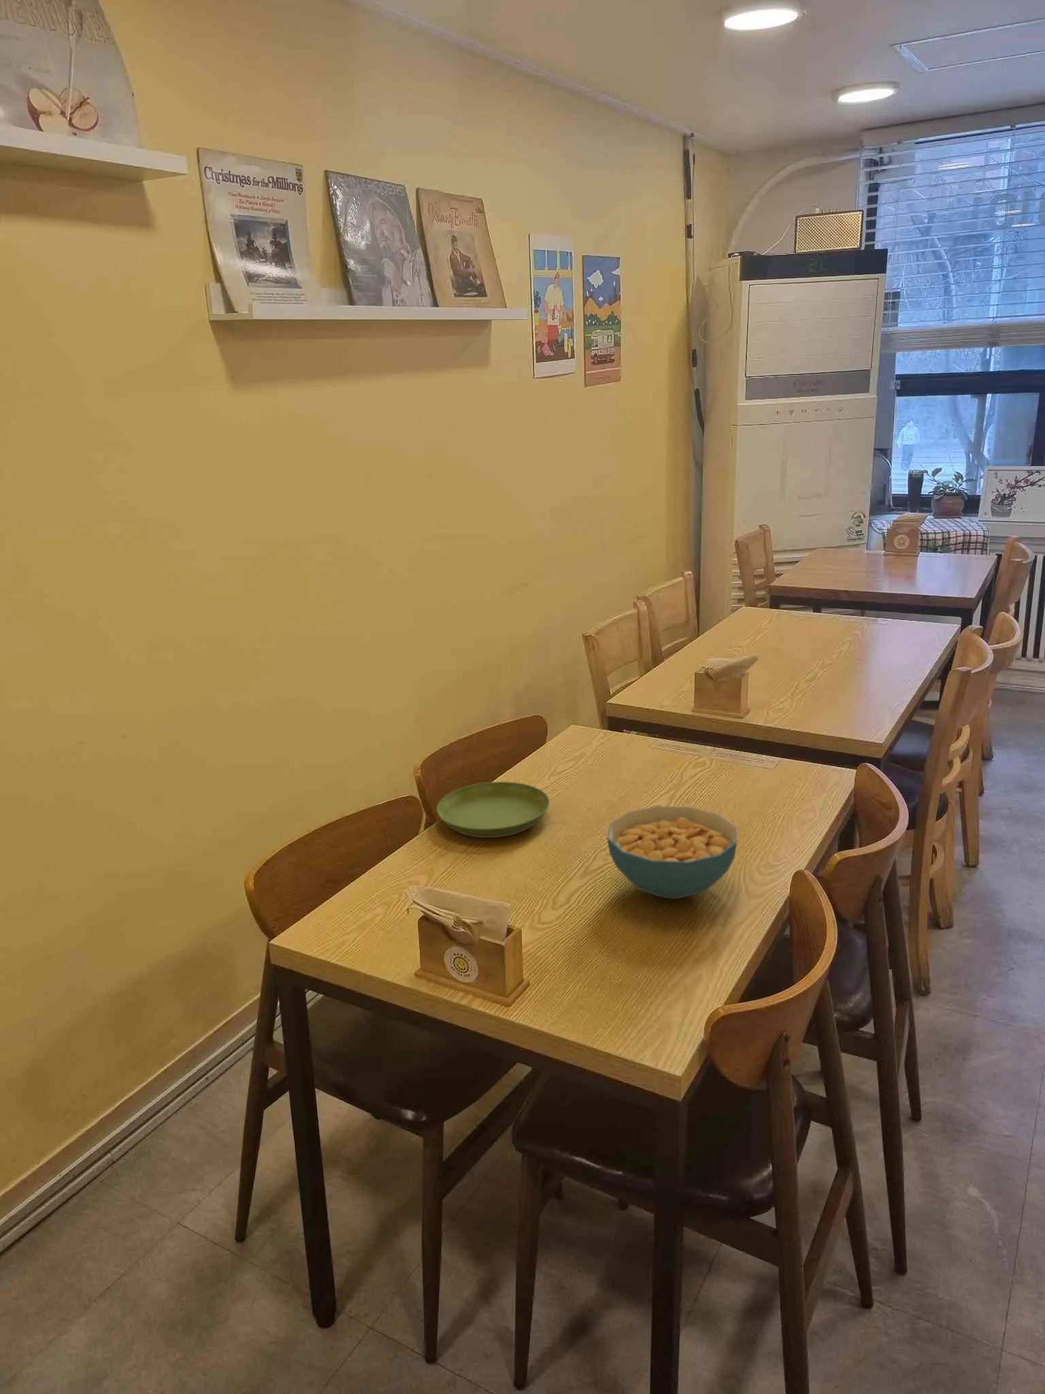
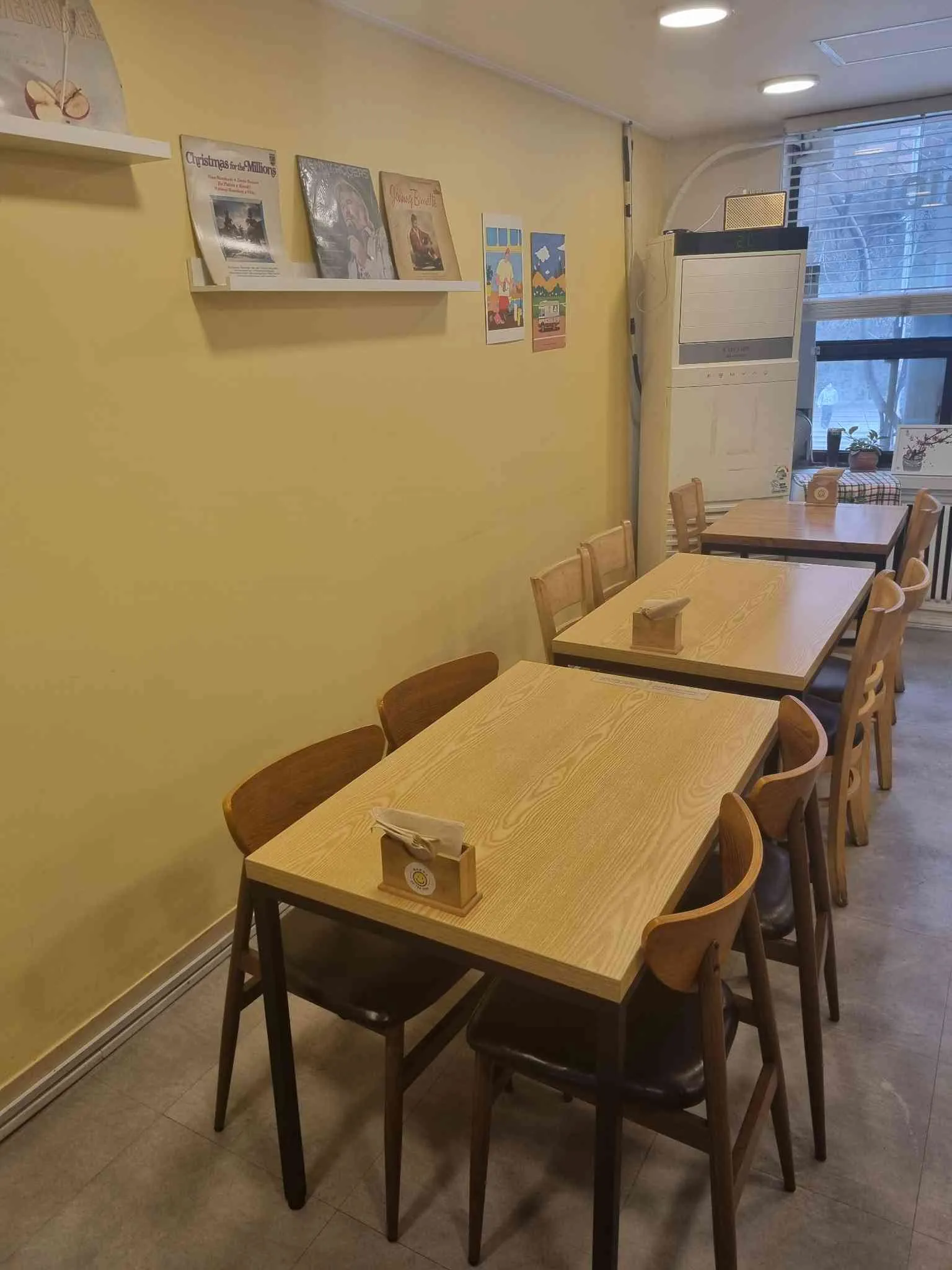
- cereal bowl (672, 861)
- saucer (493, 811)
